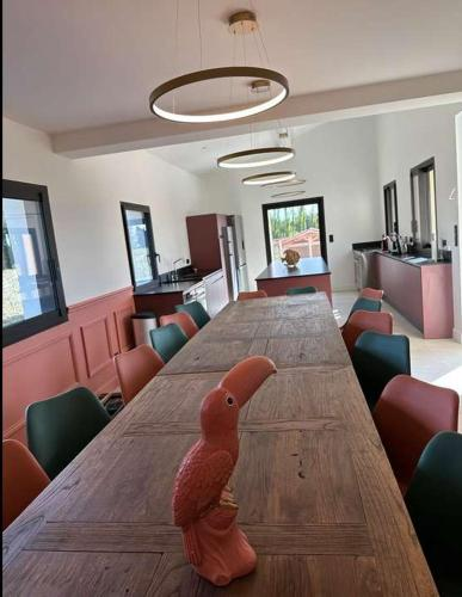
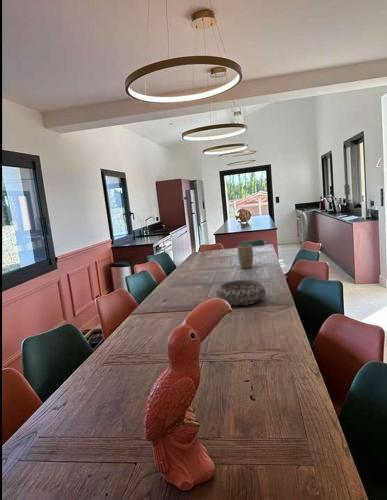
+ decorative bowl (240, 292)
+ plant pot (245, 256)
